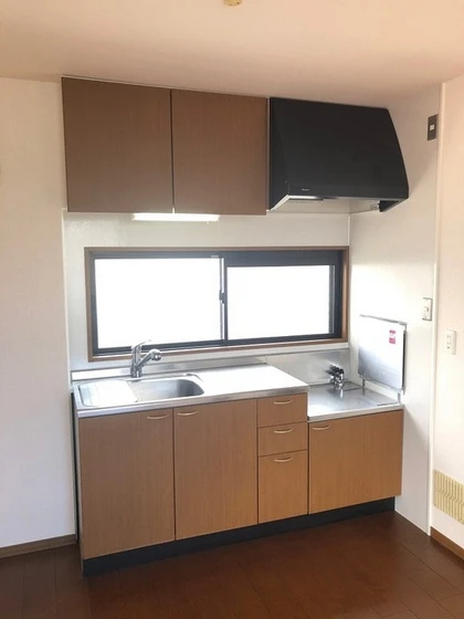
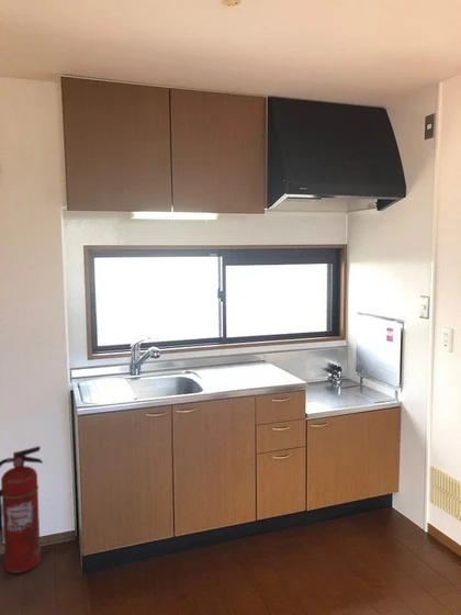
+ fire extinguisher (20, 506)
